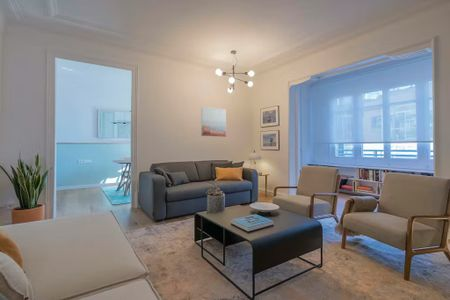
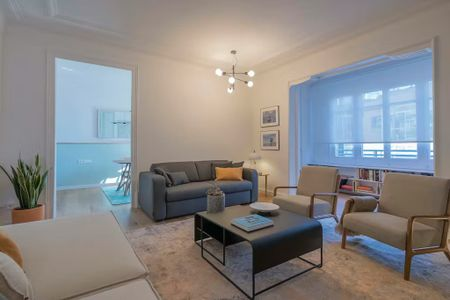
- wall art (213, 122)
